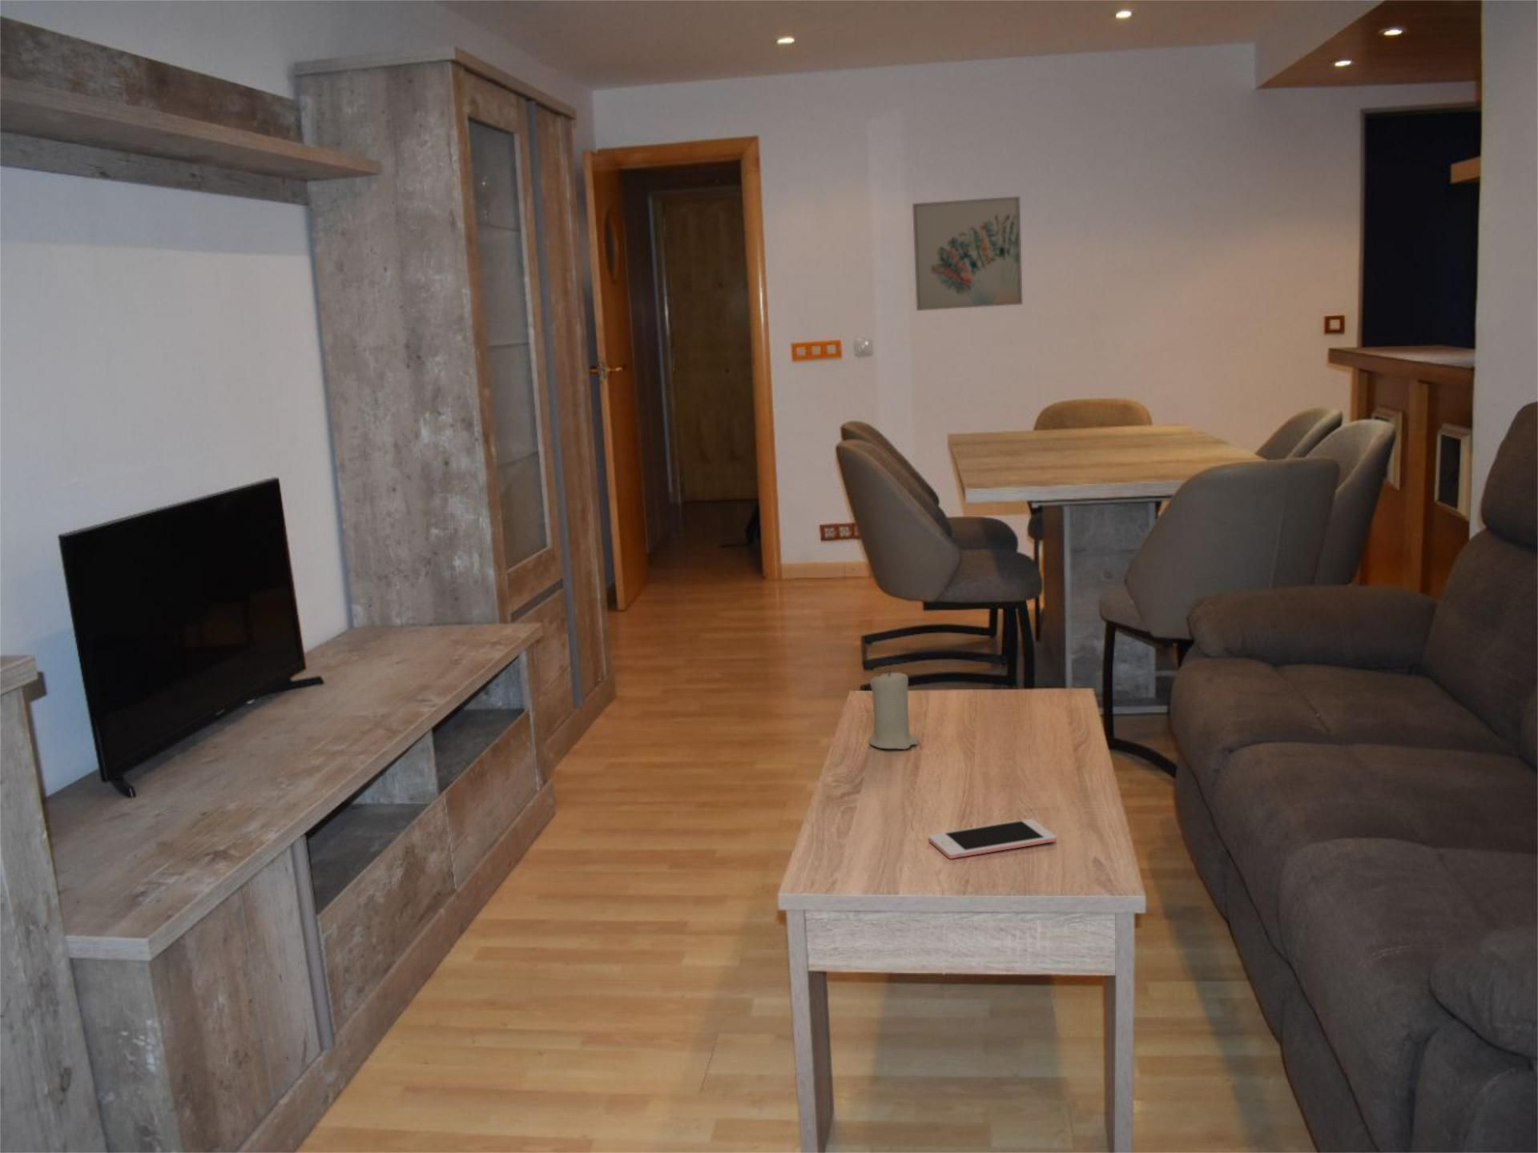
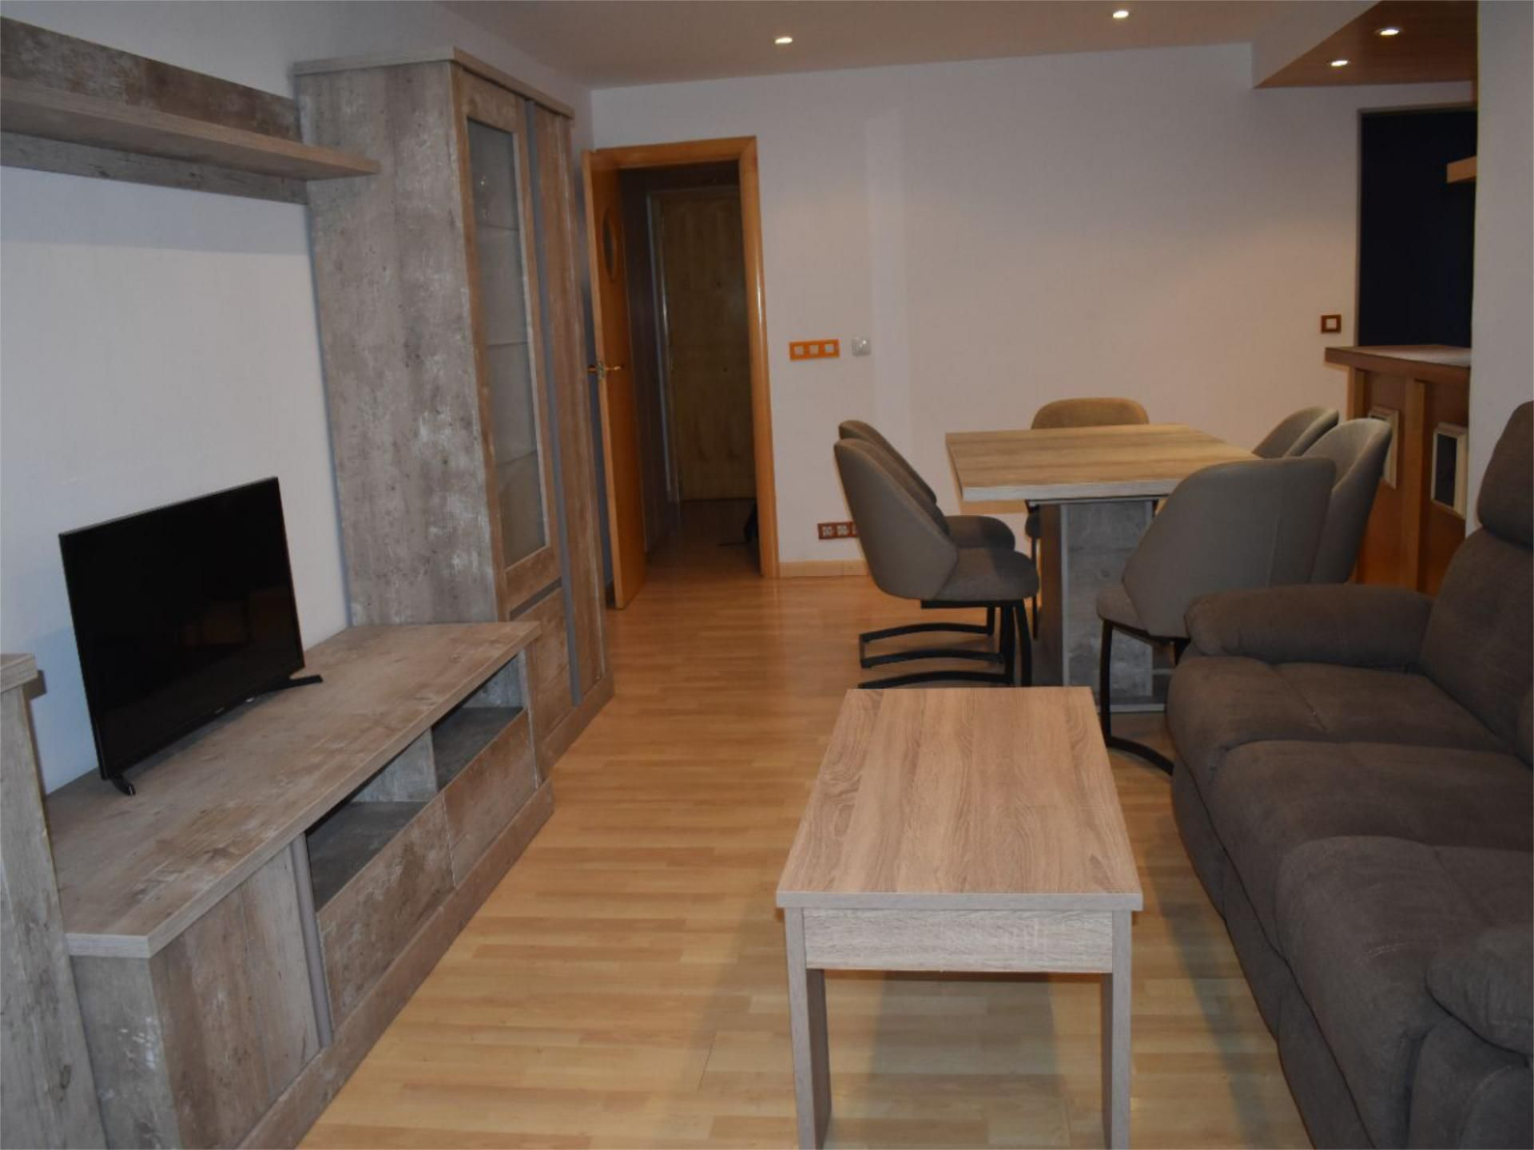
- candle (891, 706)
- cell phone (992, 838)
- wall art (966, 254)
